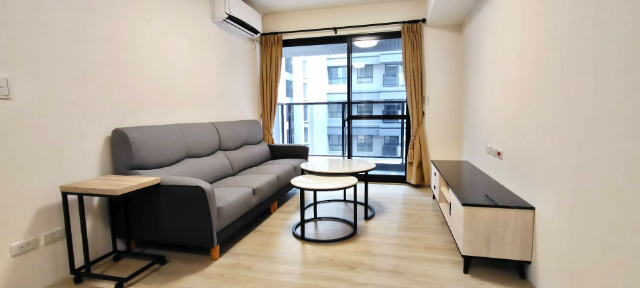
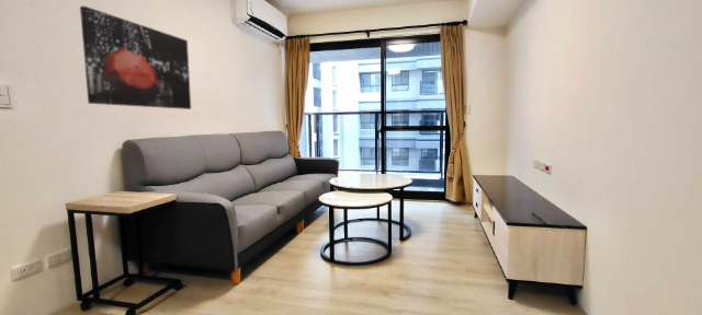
+ wall art (145, 67)
